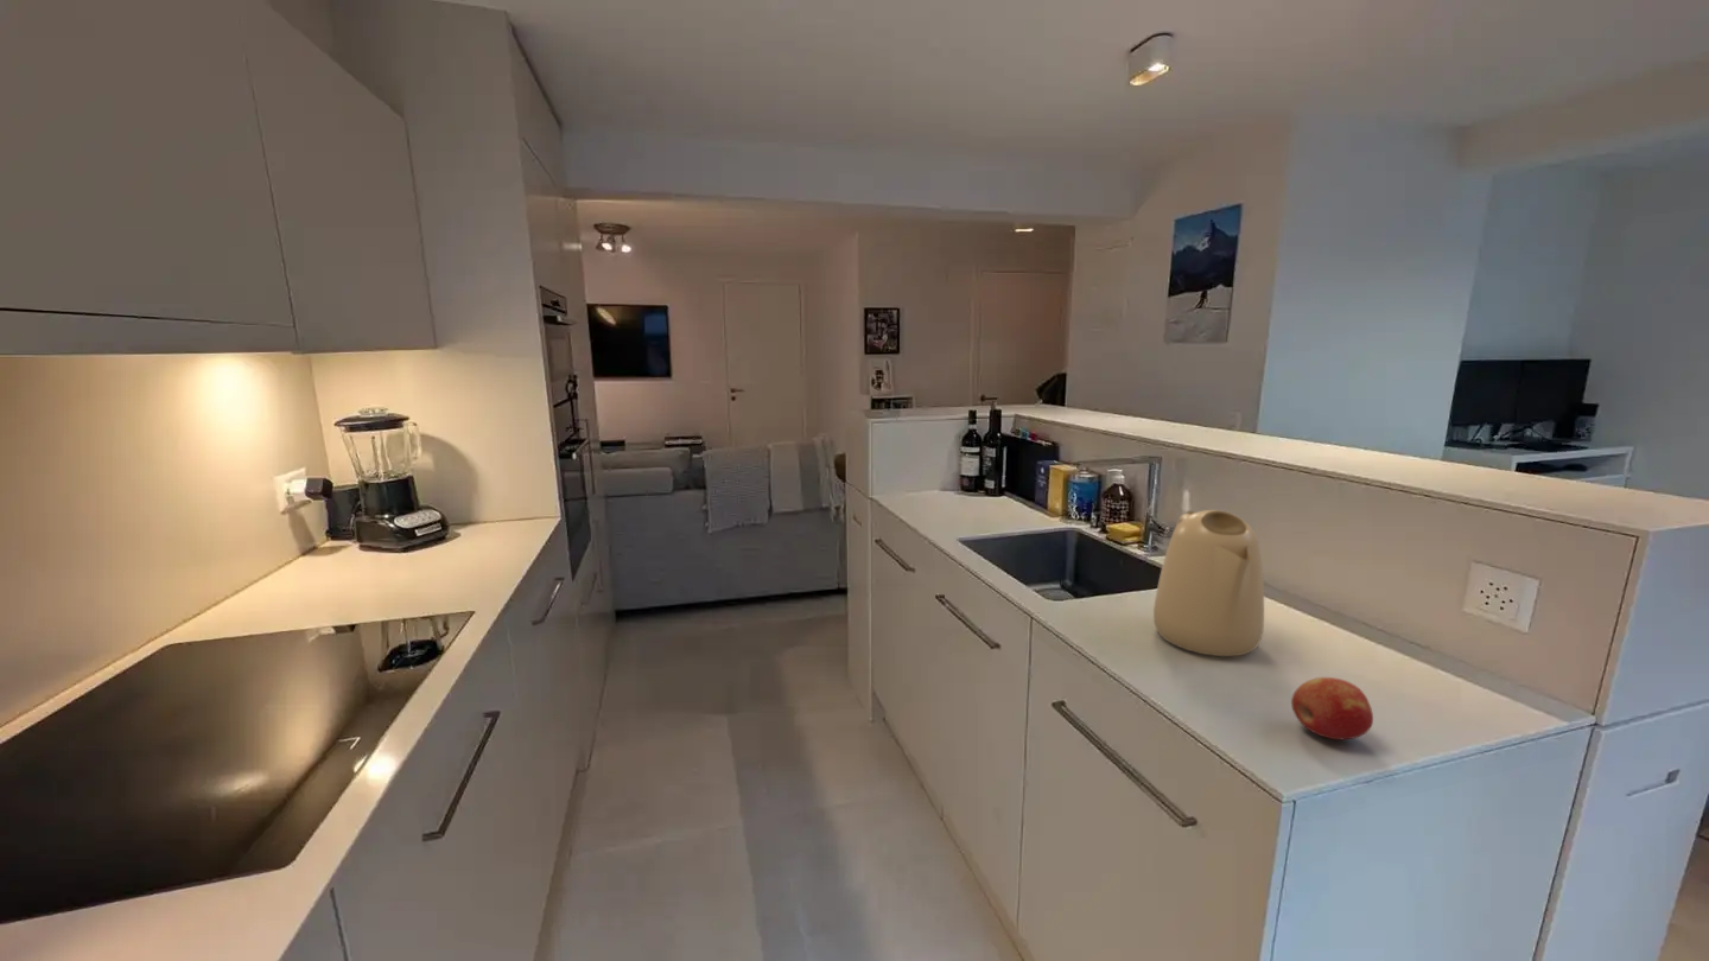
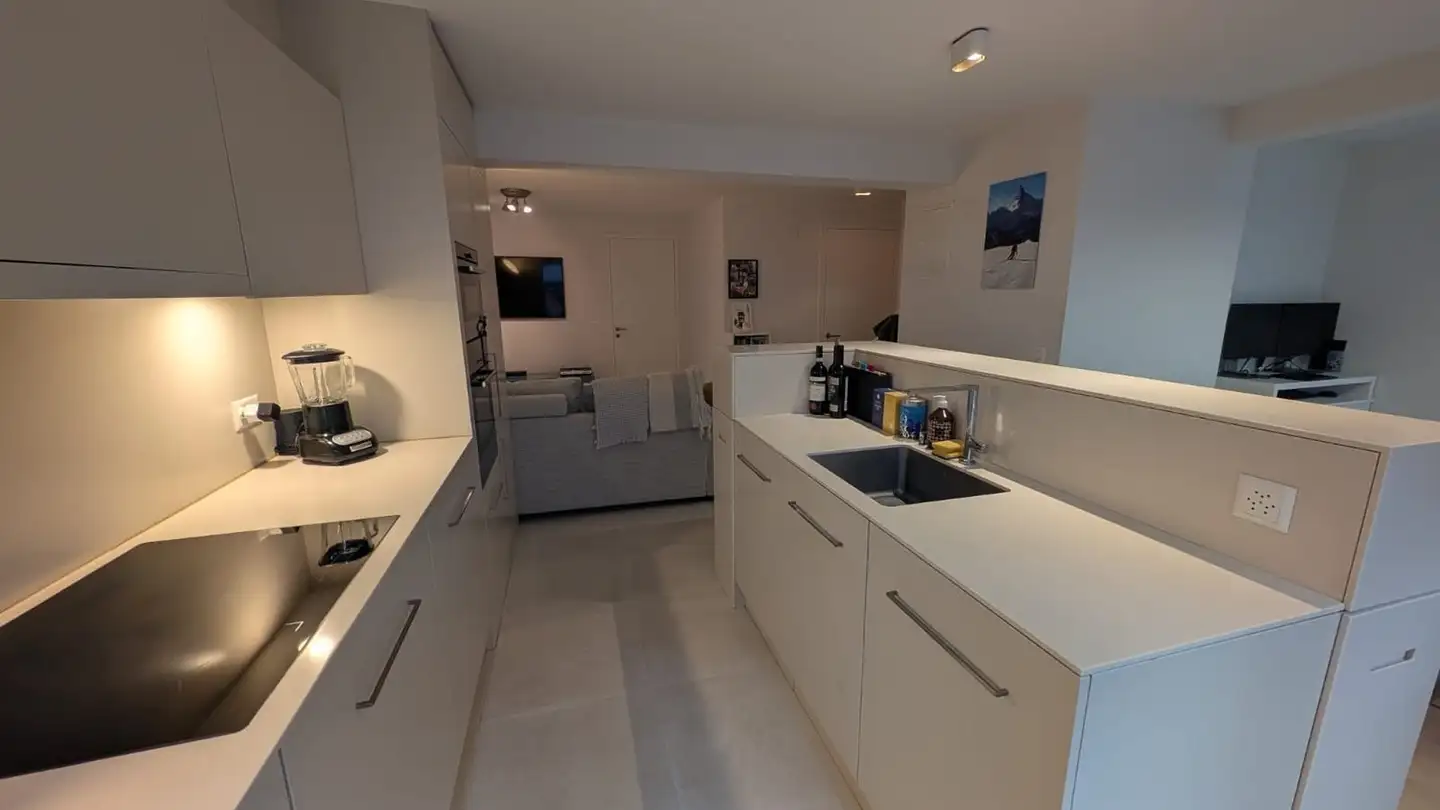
- apple (1329, 707)
- kettle (1207, 573)
